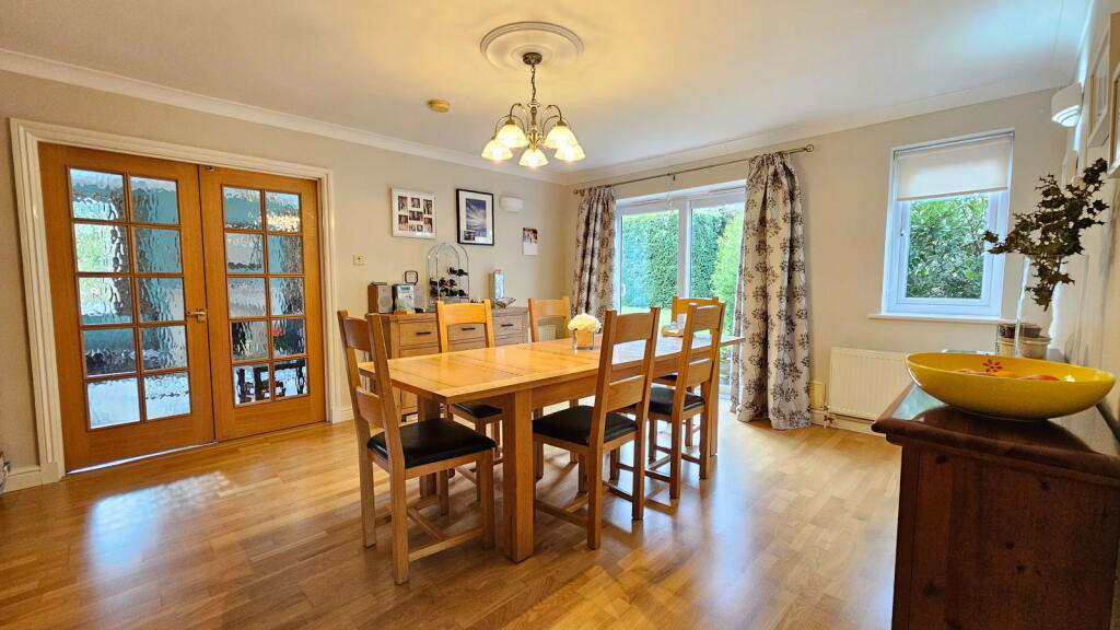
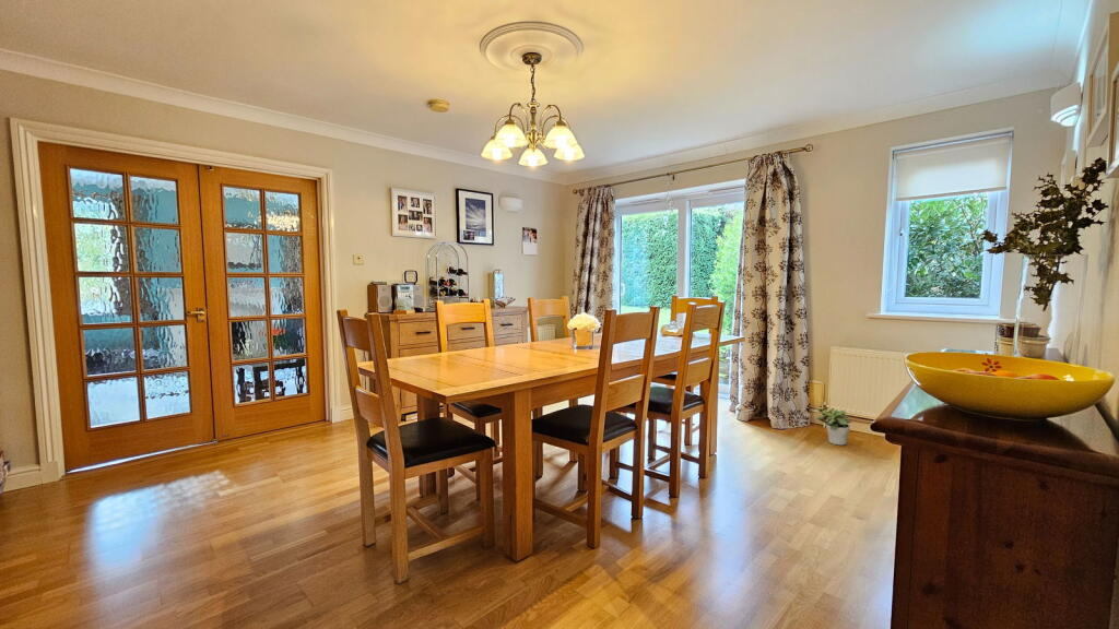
+ potted plant (832, 425)
